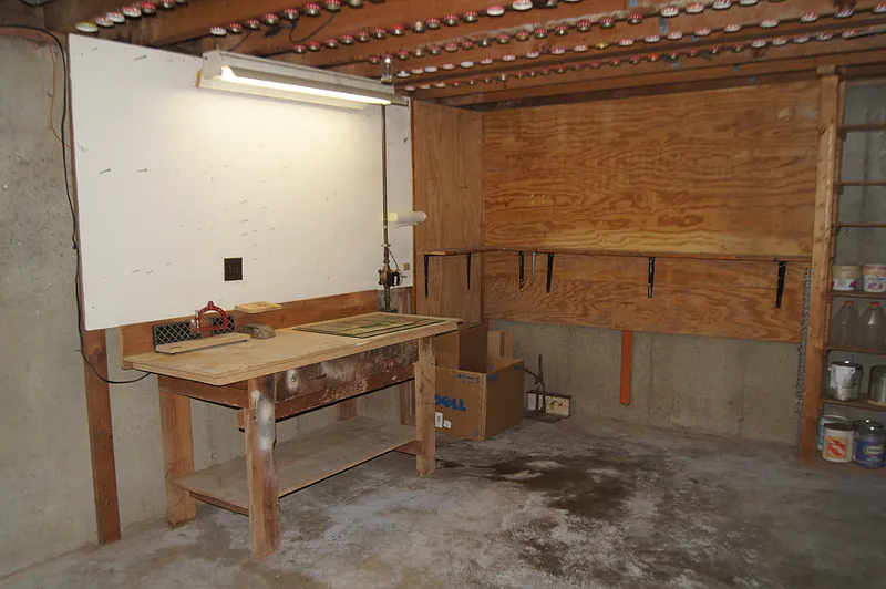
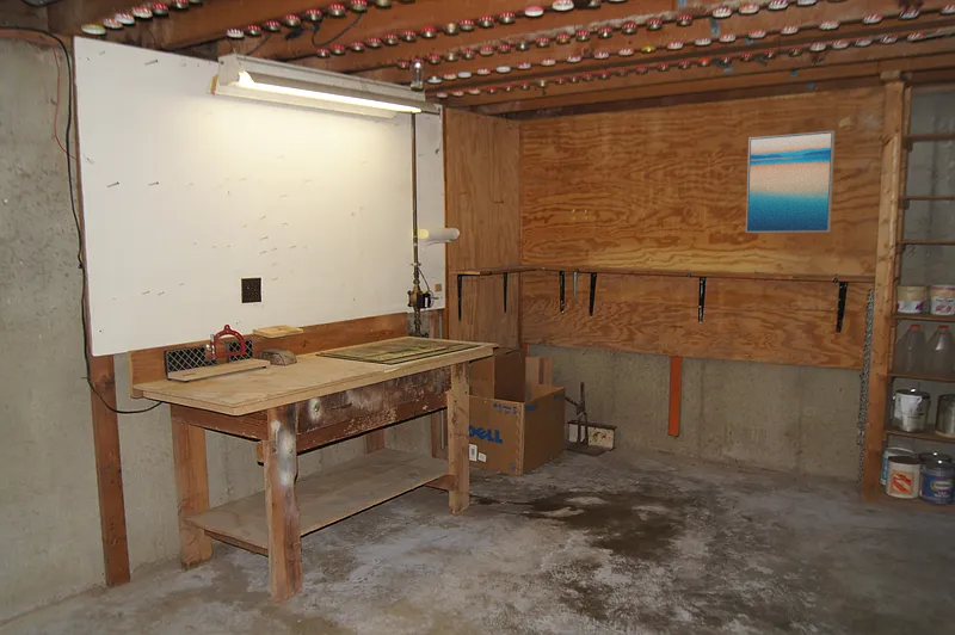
+ wall art (788, 183)
